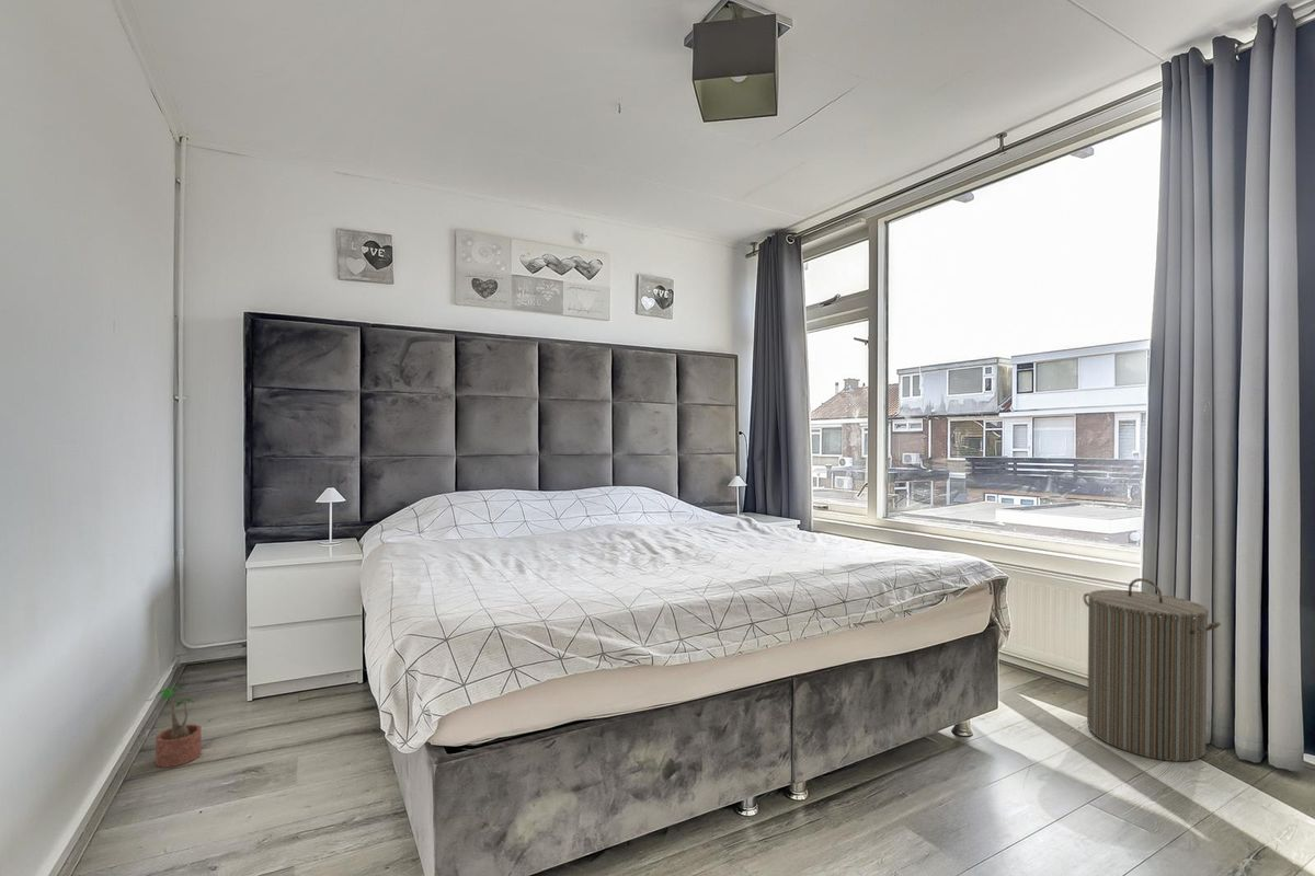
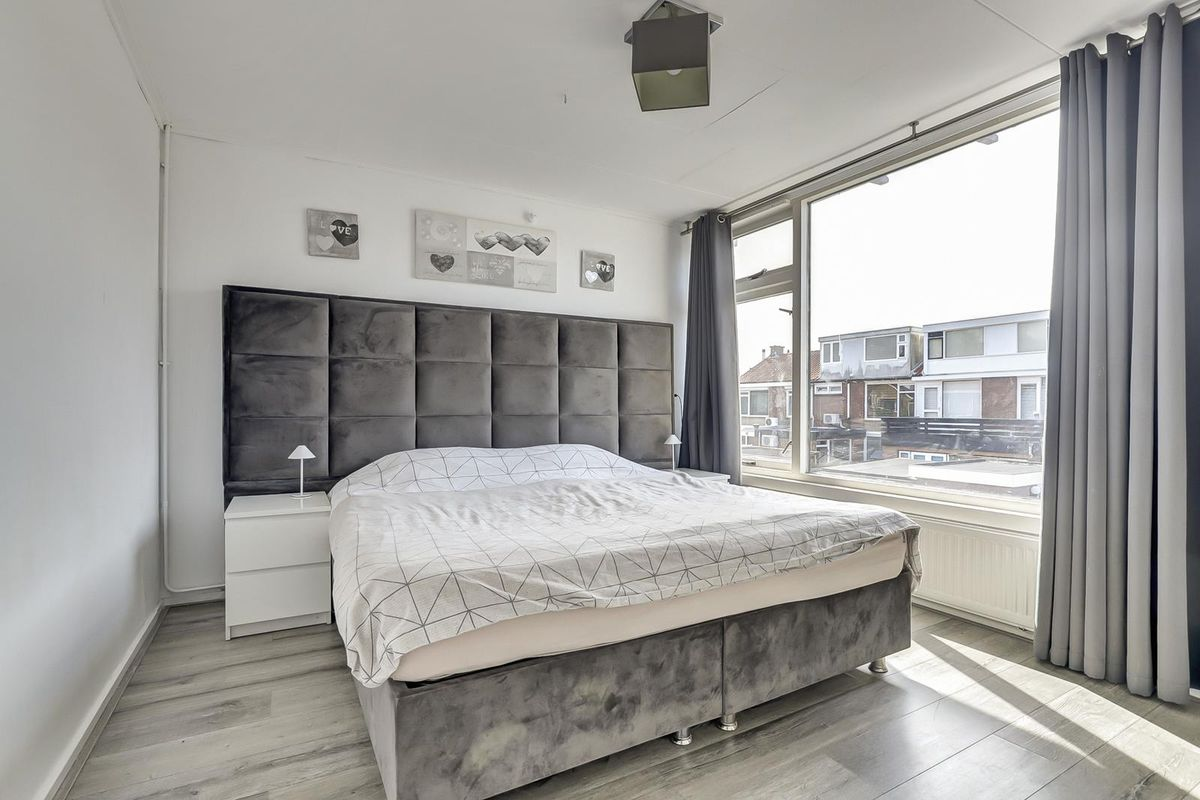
- potted plant (173, 722)
- laundry hamper (1144, 658)
